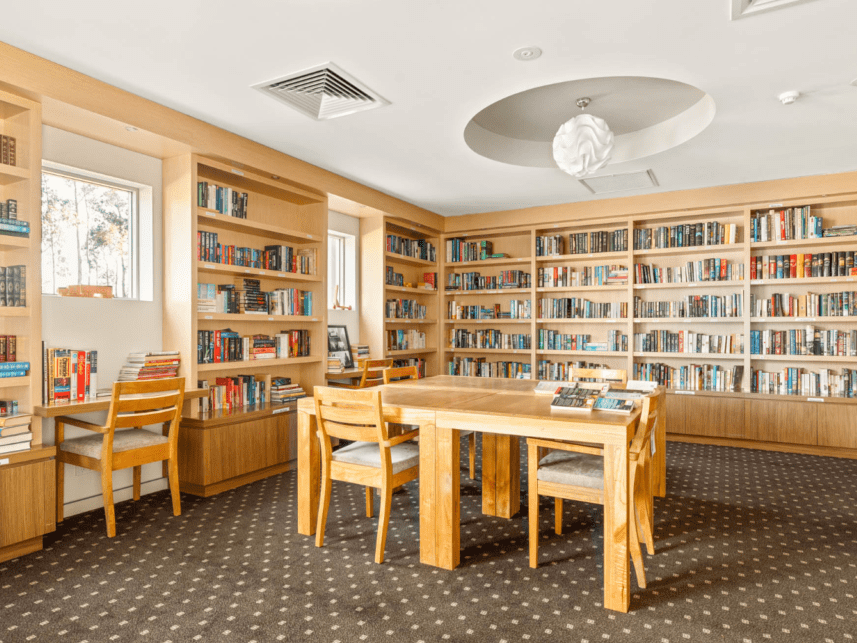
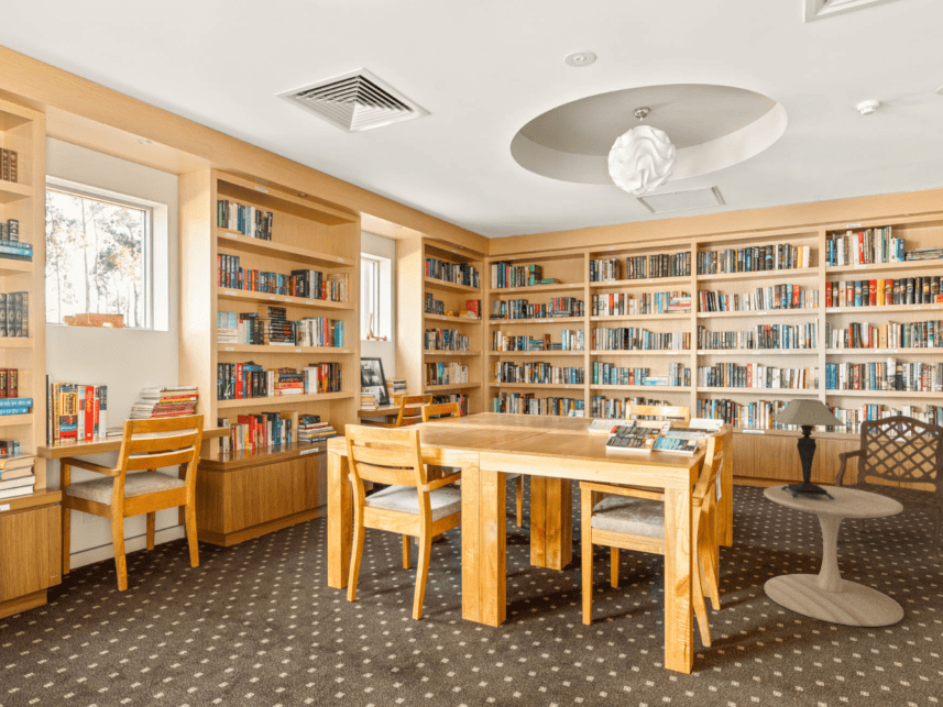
+ armchair (891, 479)
+ table lamp (807, 444)
+ side table (830, 548)
